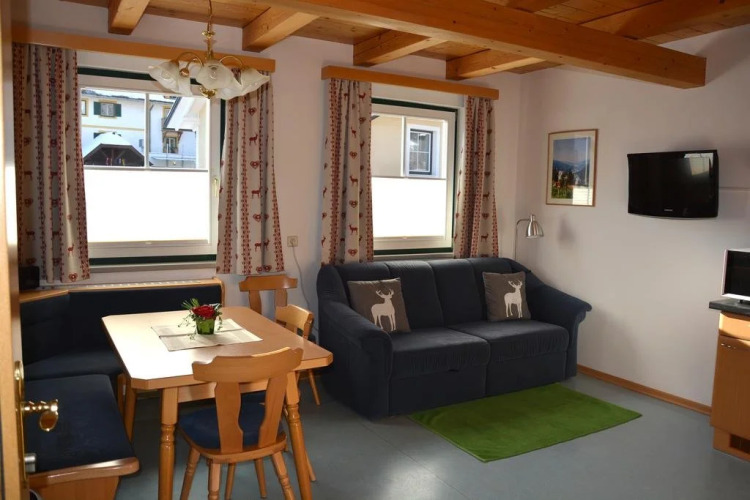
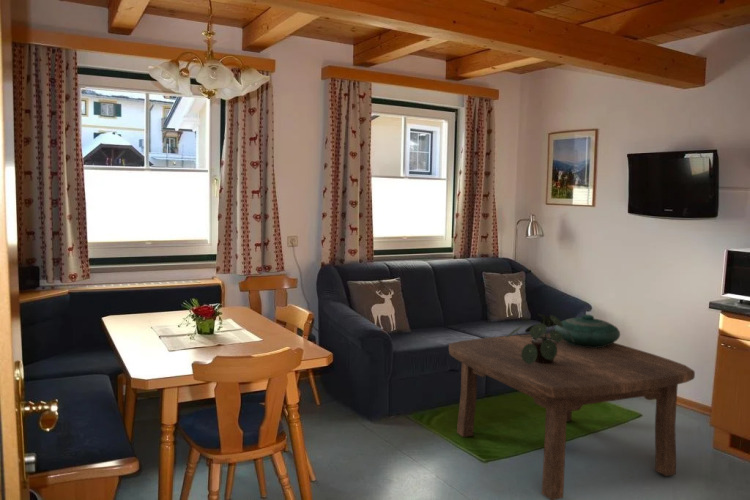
+ decorative bowl (587, 328)
+ potted plant (542, 337)
+ coffee table (560, 404)
